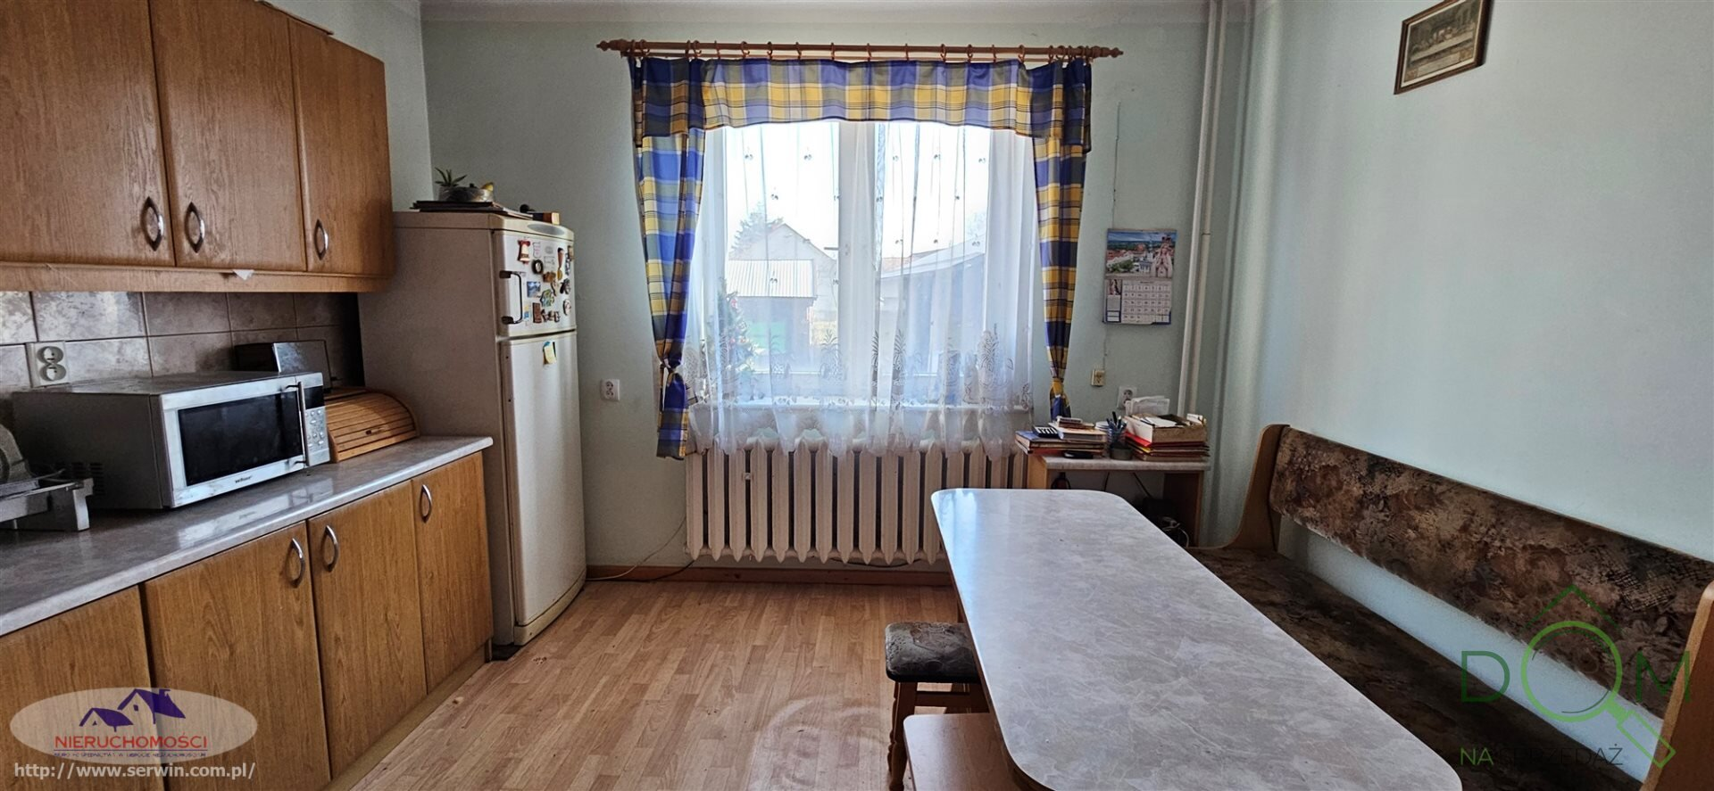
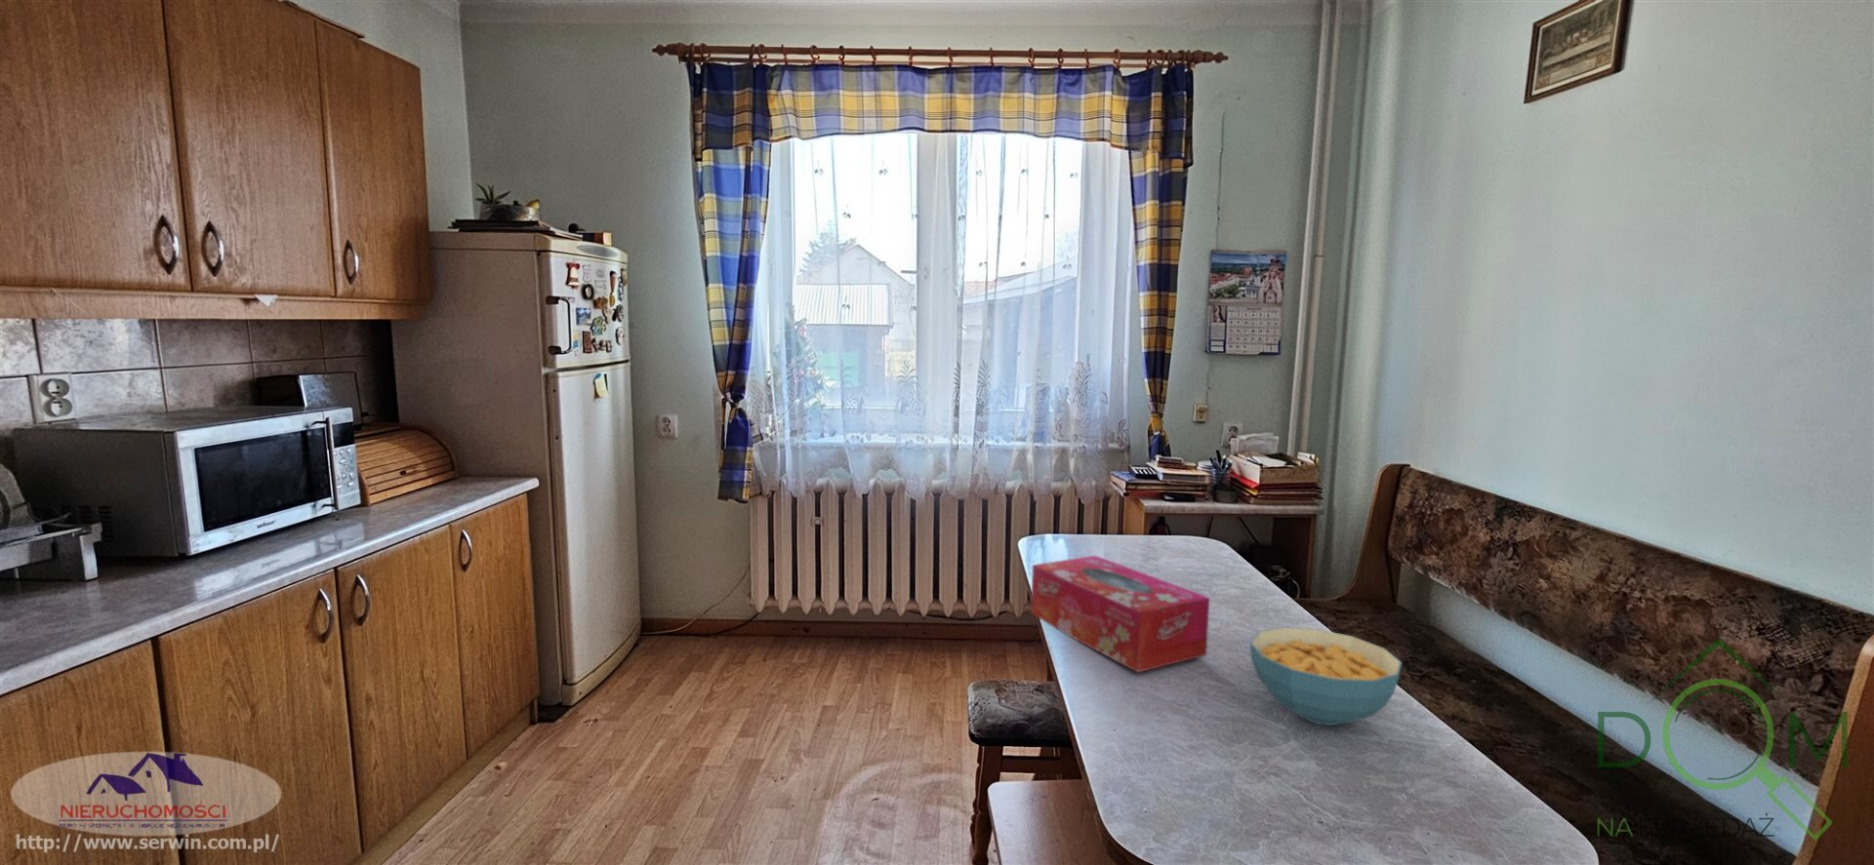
+ cereal bowl (1321, 683)
+ tissue box (1114, 607)
